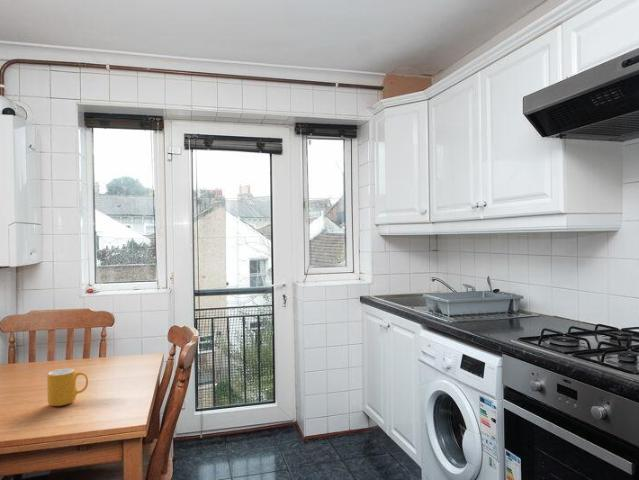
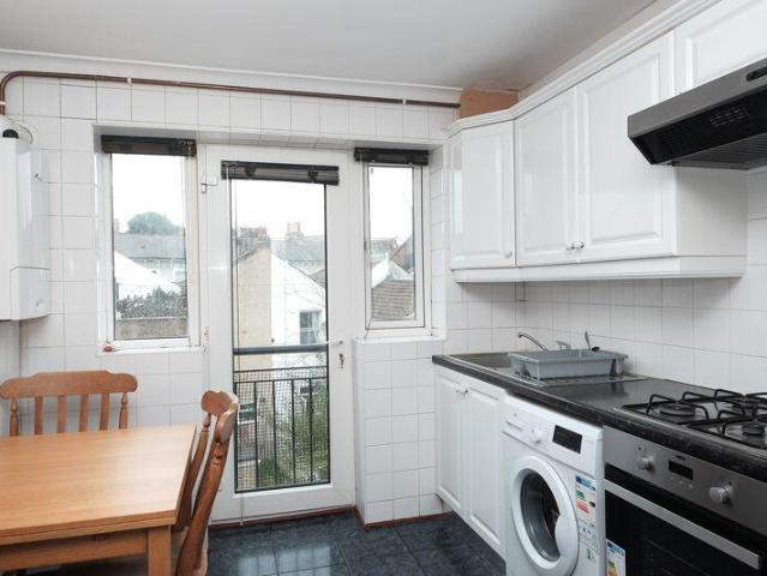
- mug (68, 386)
